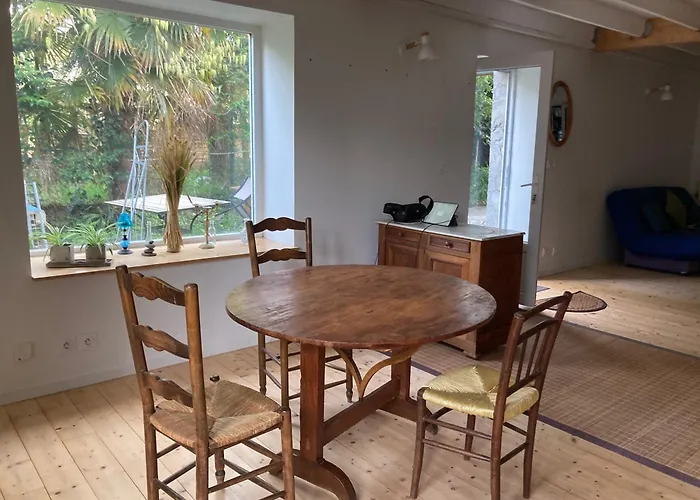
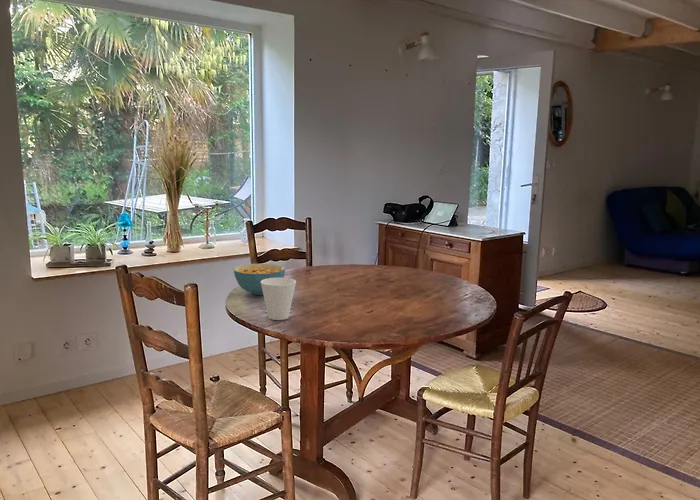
+ cup (278, 299)
+ cereal bowl (259, 280)
